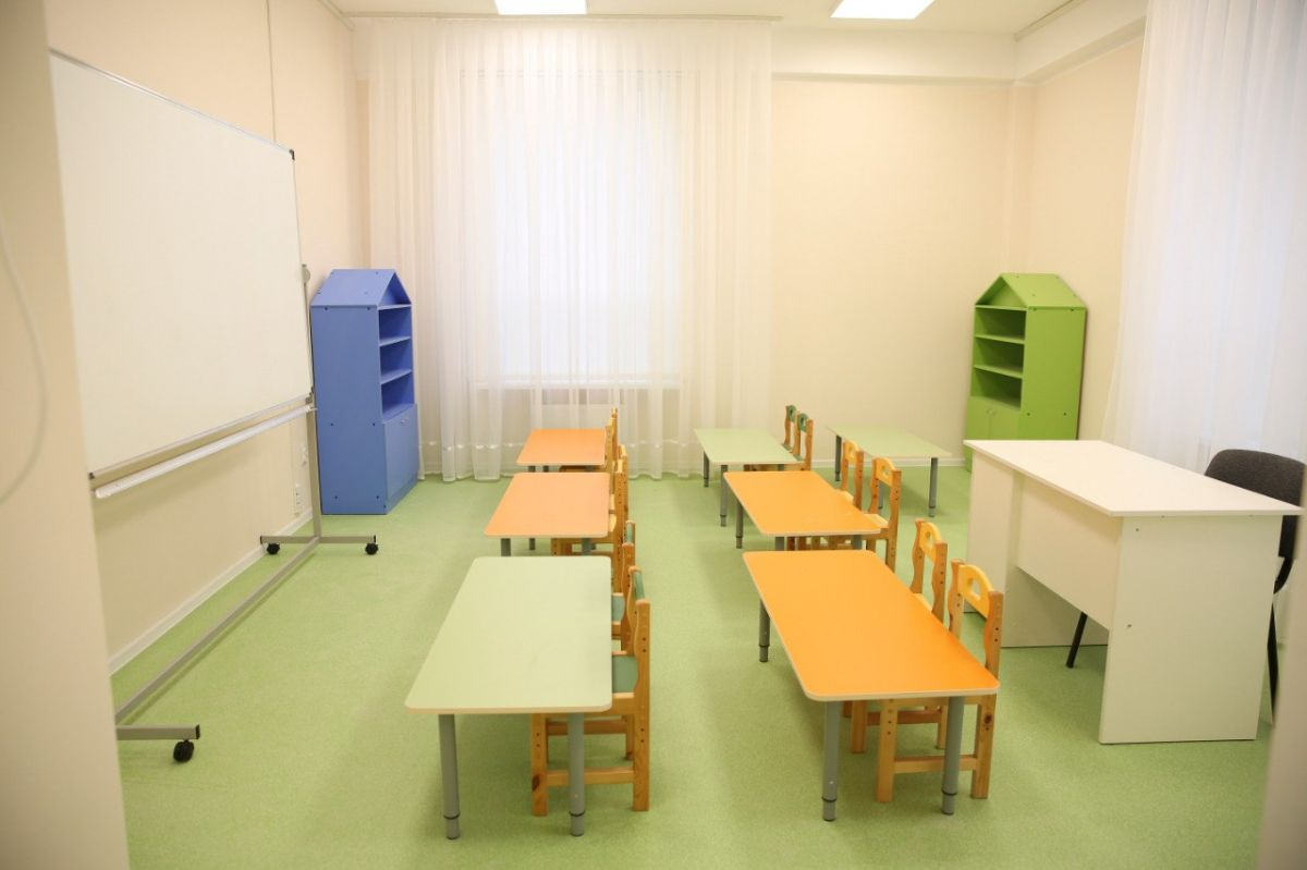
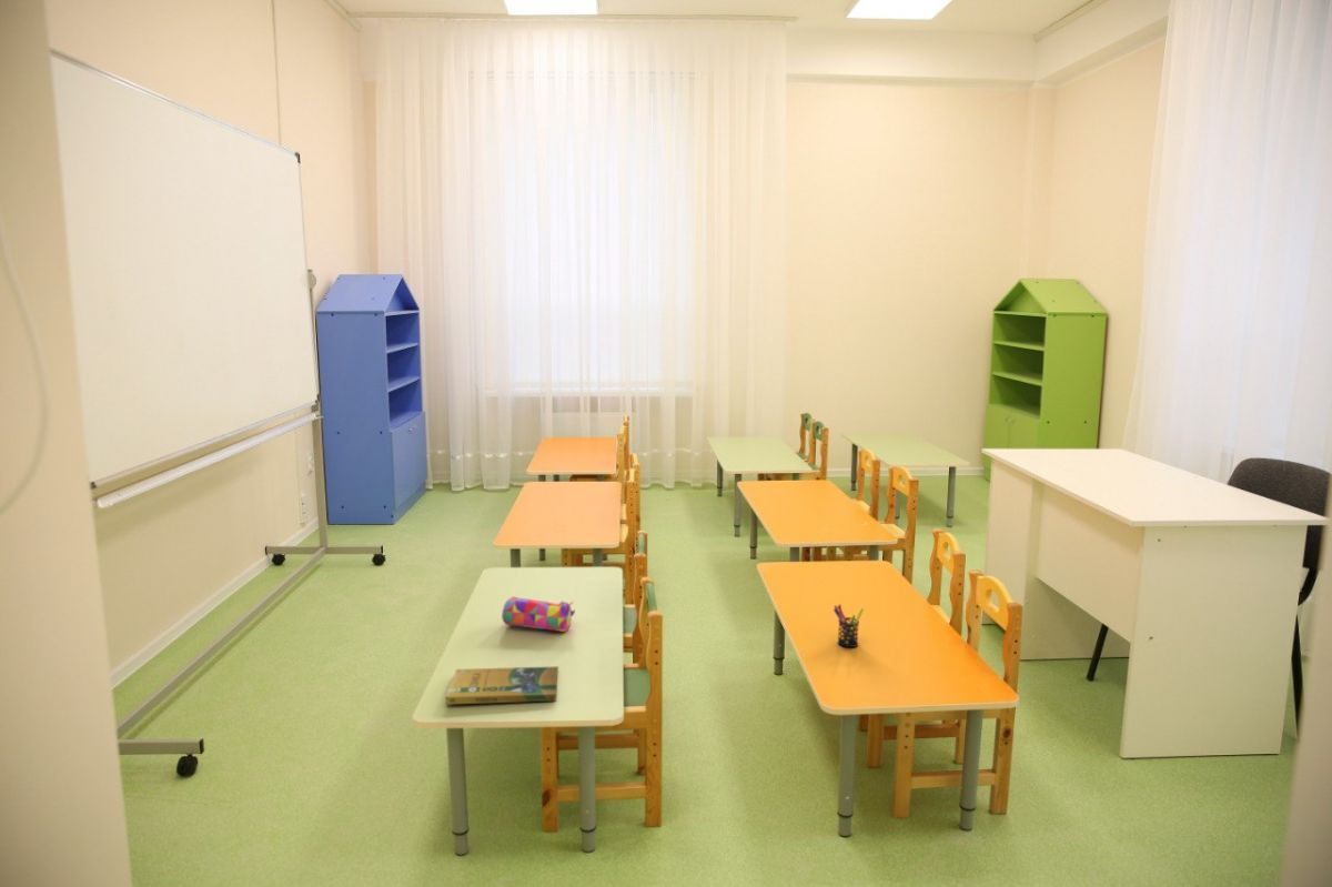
+ booklet (504, 684)
+ pencil case (538, 613)
+ pen holder (848, 624)
